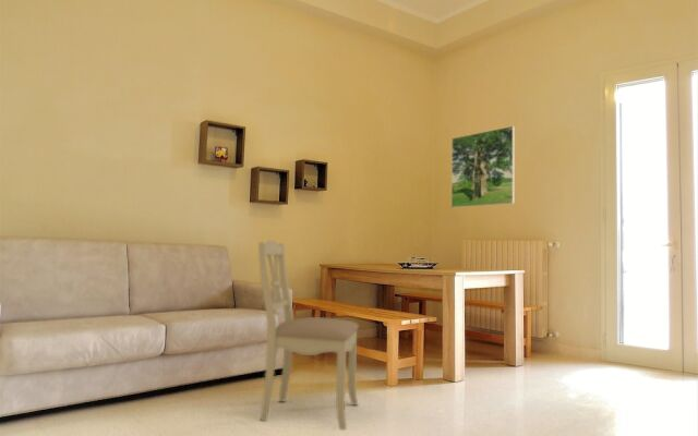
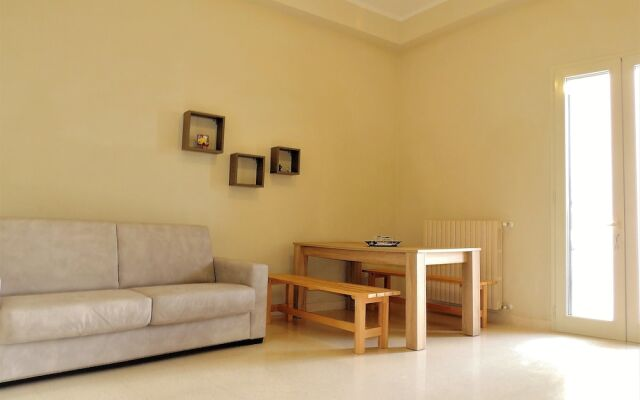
- dining chair (312, 326)
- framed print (481, 169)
